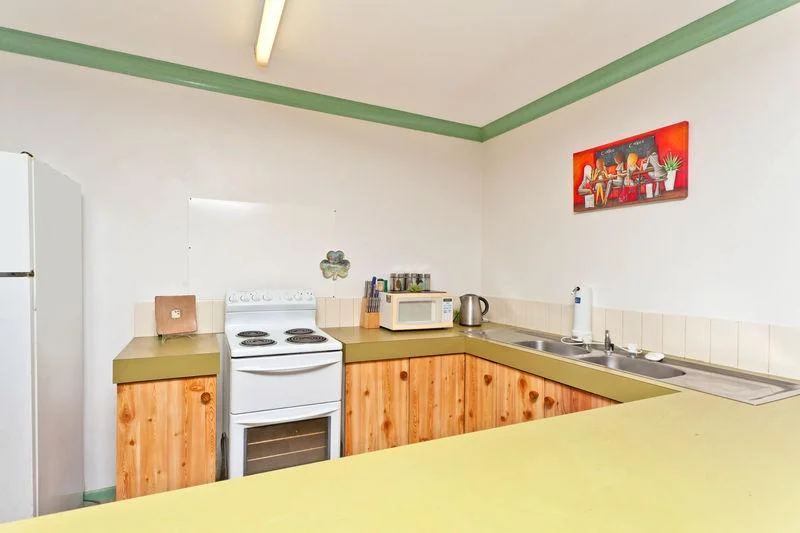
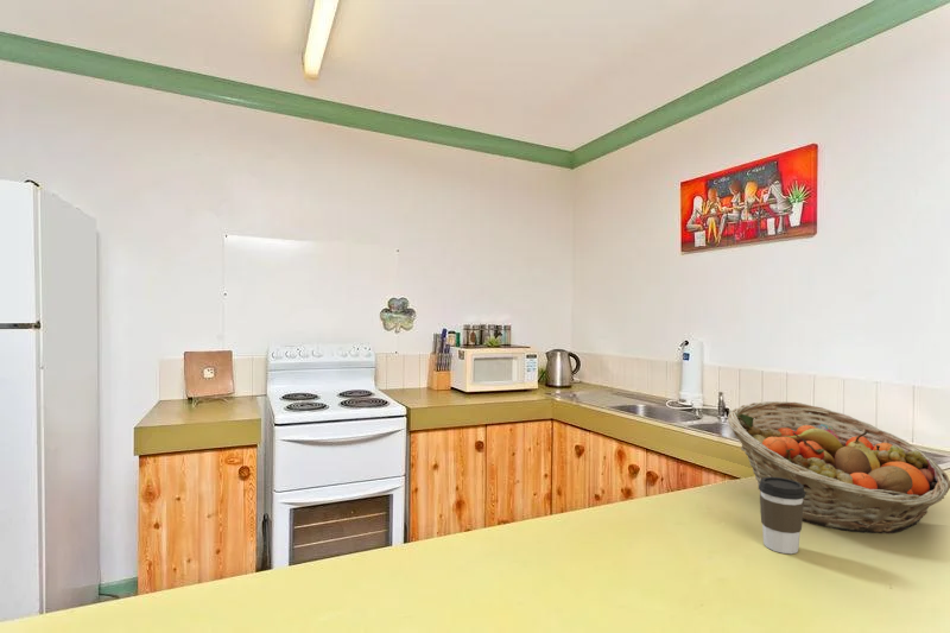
+ fruit basket (830, 460)
+ coffee cup (780, 514)
